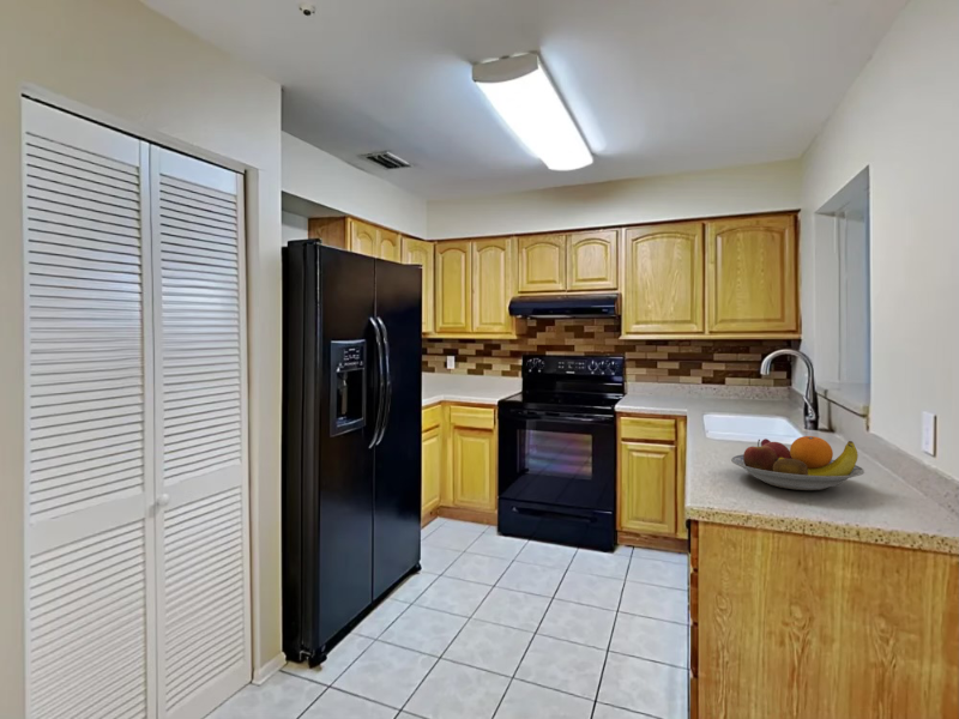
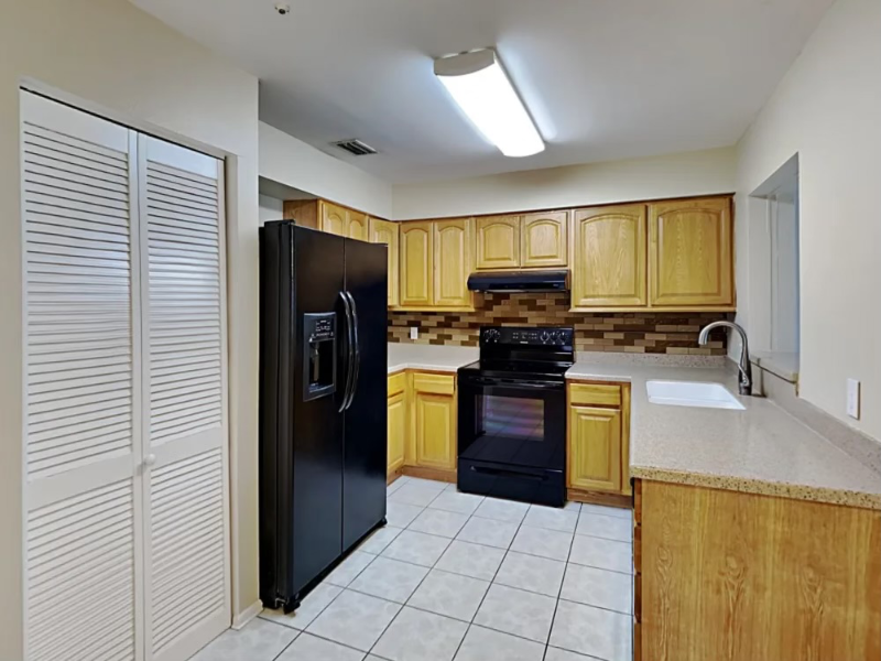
- fruit bowl (794, 459)
